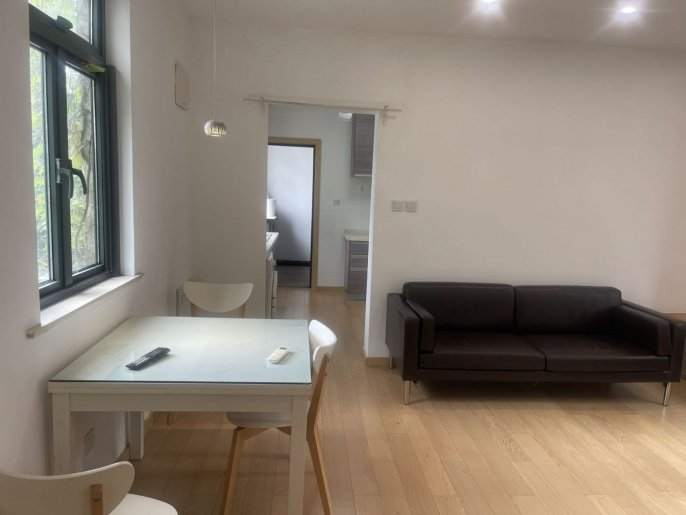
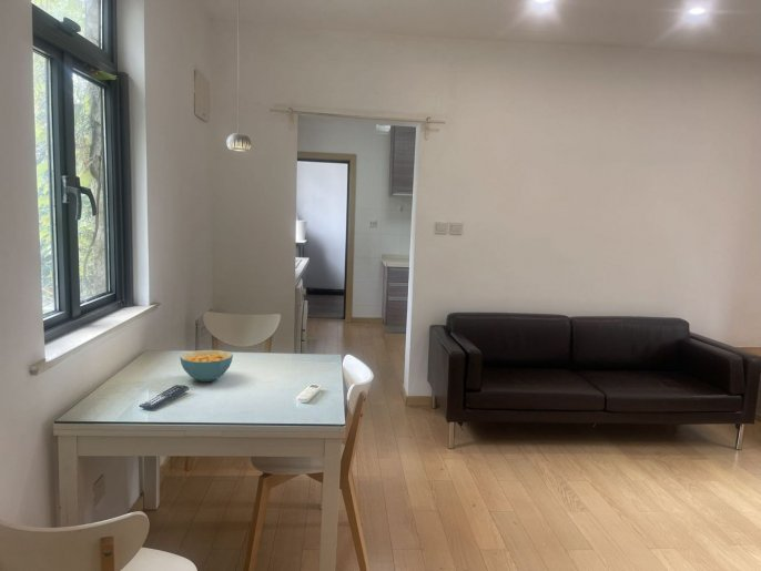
+ cereal bowl (206, 367)
